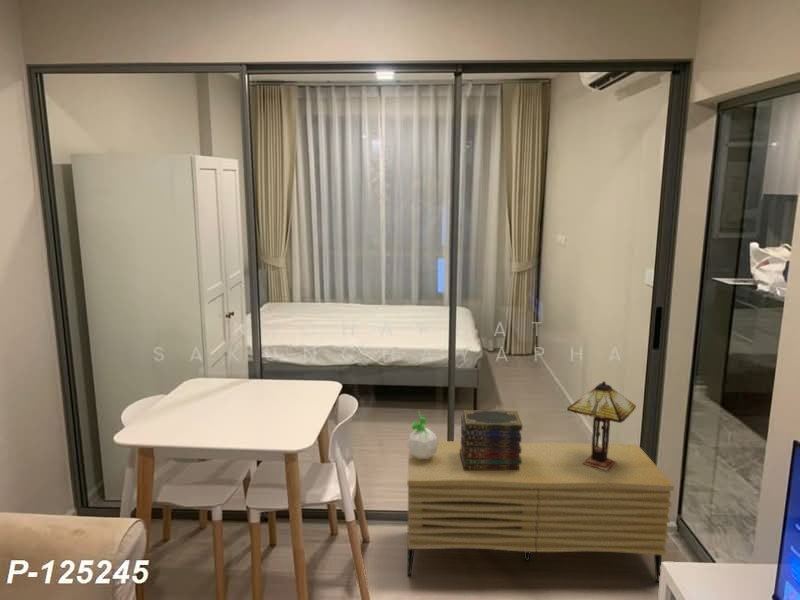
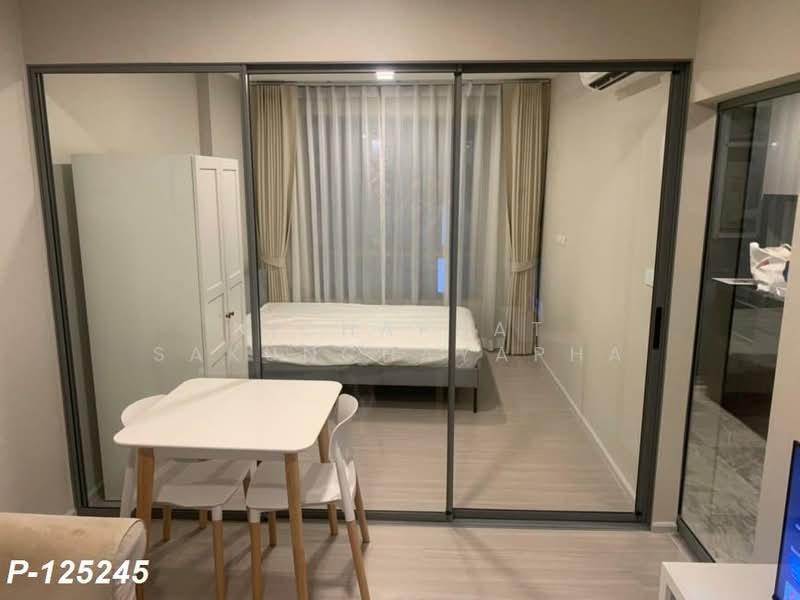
- table lamp (600, 421)
- sideboard (528, 509)
- toy figurine (422, 437)
- book stack (490, 439)
